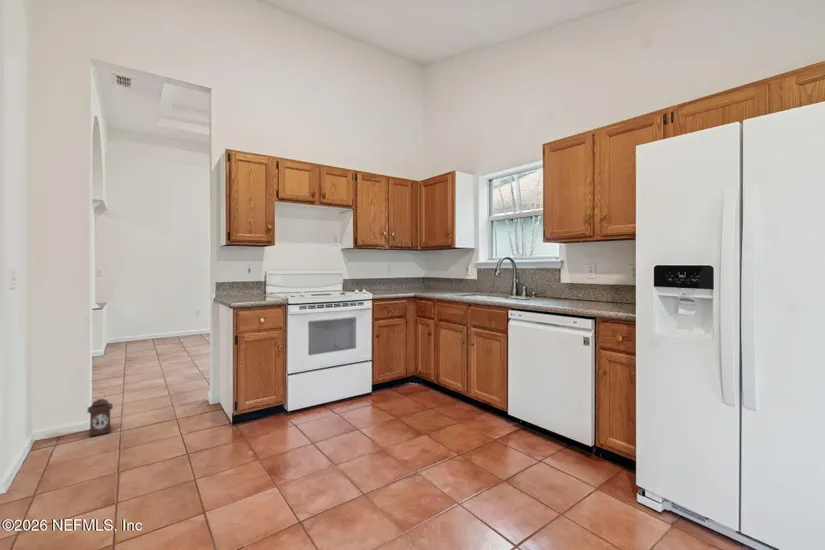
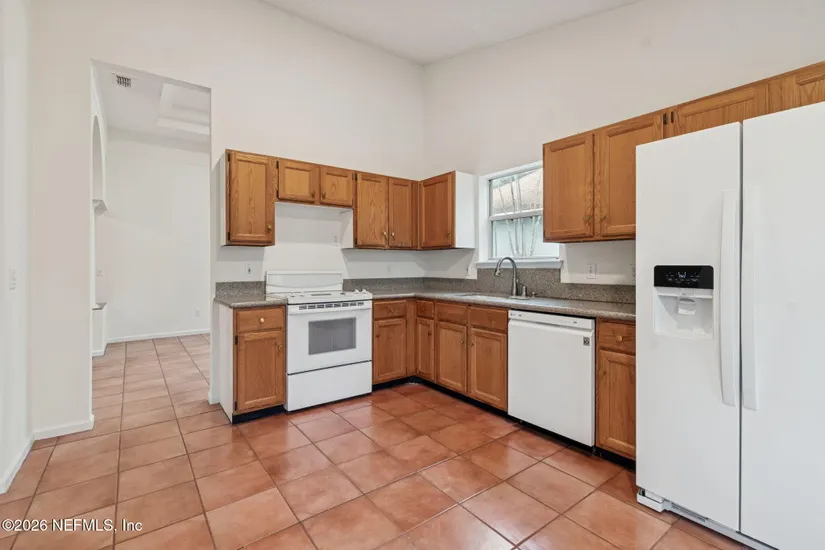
- lantern (100, 412)
